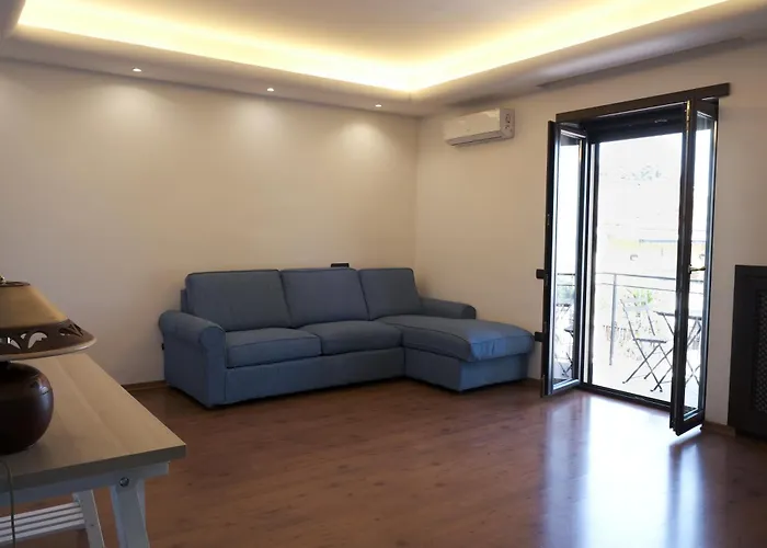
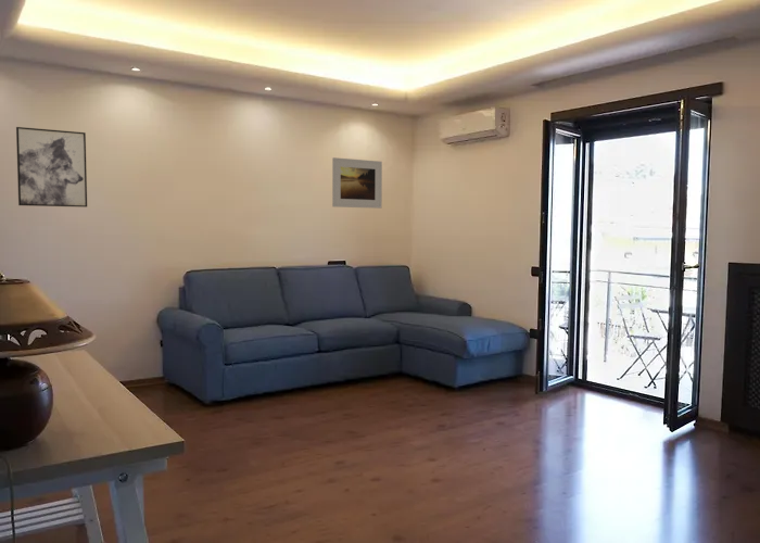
+ wall art (52, 167)
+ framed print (357, 184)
